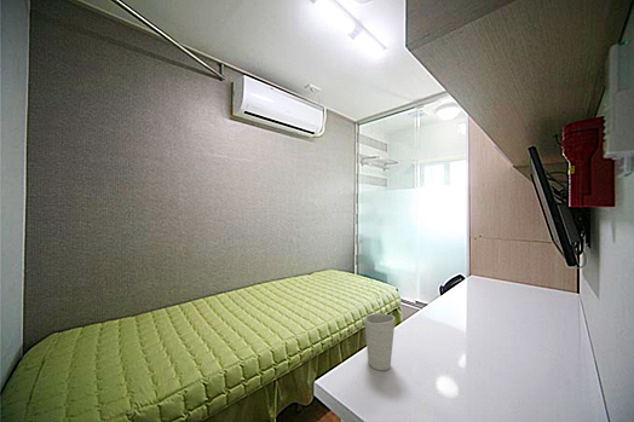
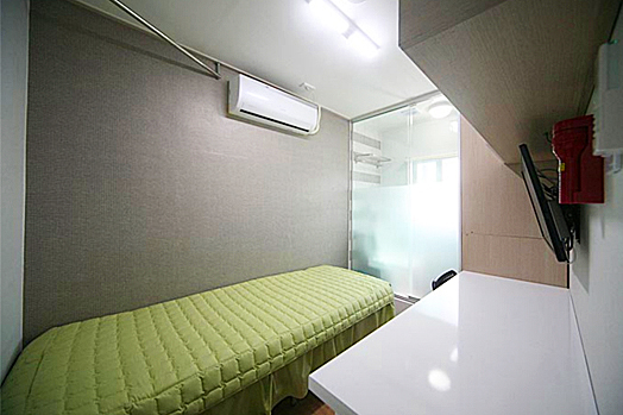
- cup (379, 339)
